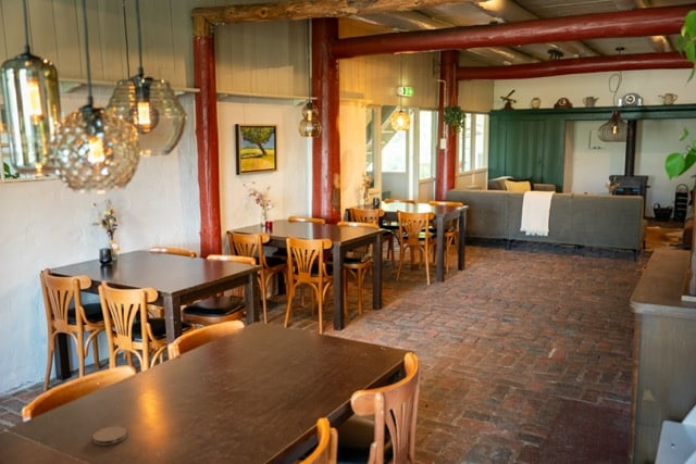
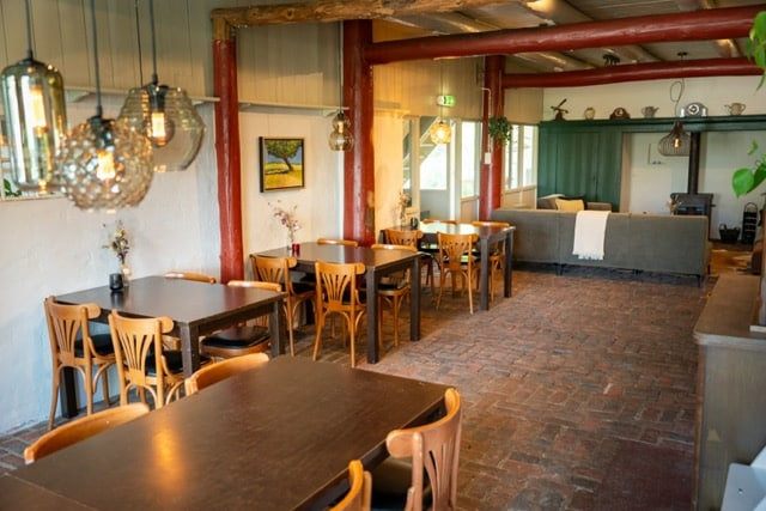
- coaster (110, 435)
